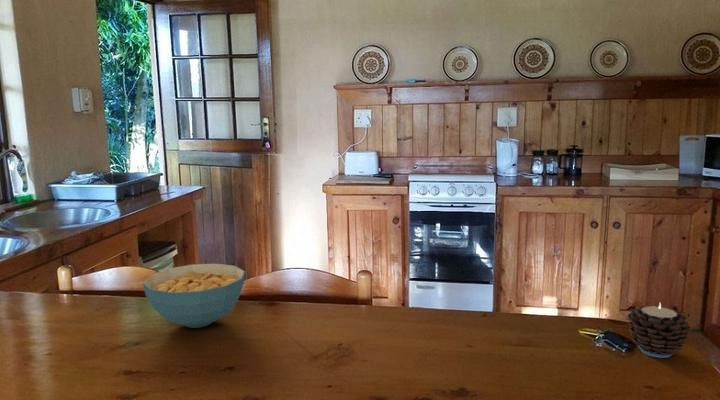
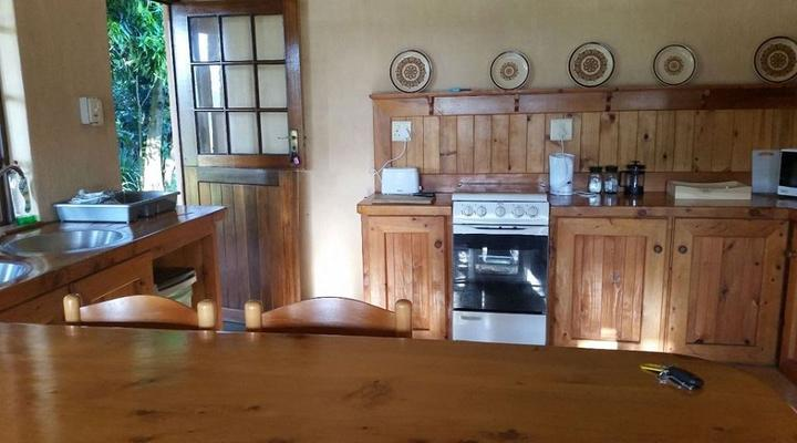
- candle (657, 327)
- cereal bowl (197, 299)
